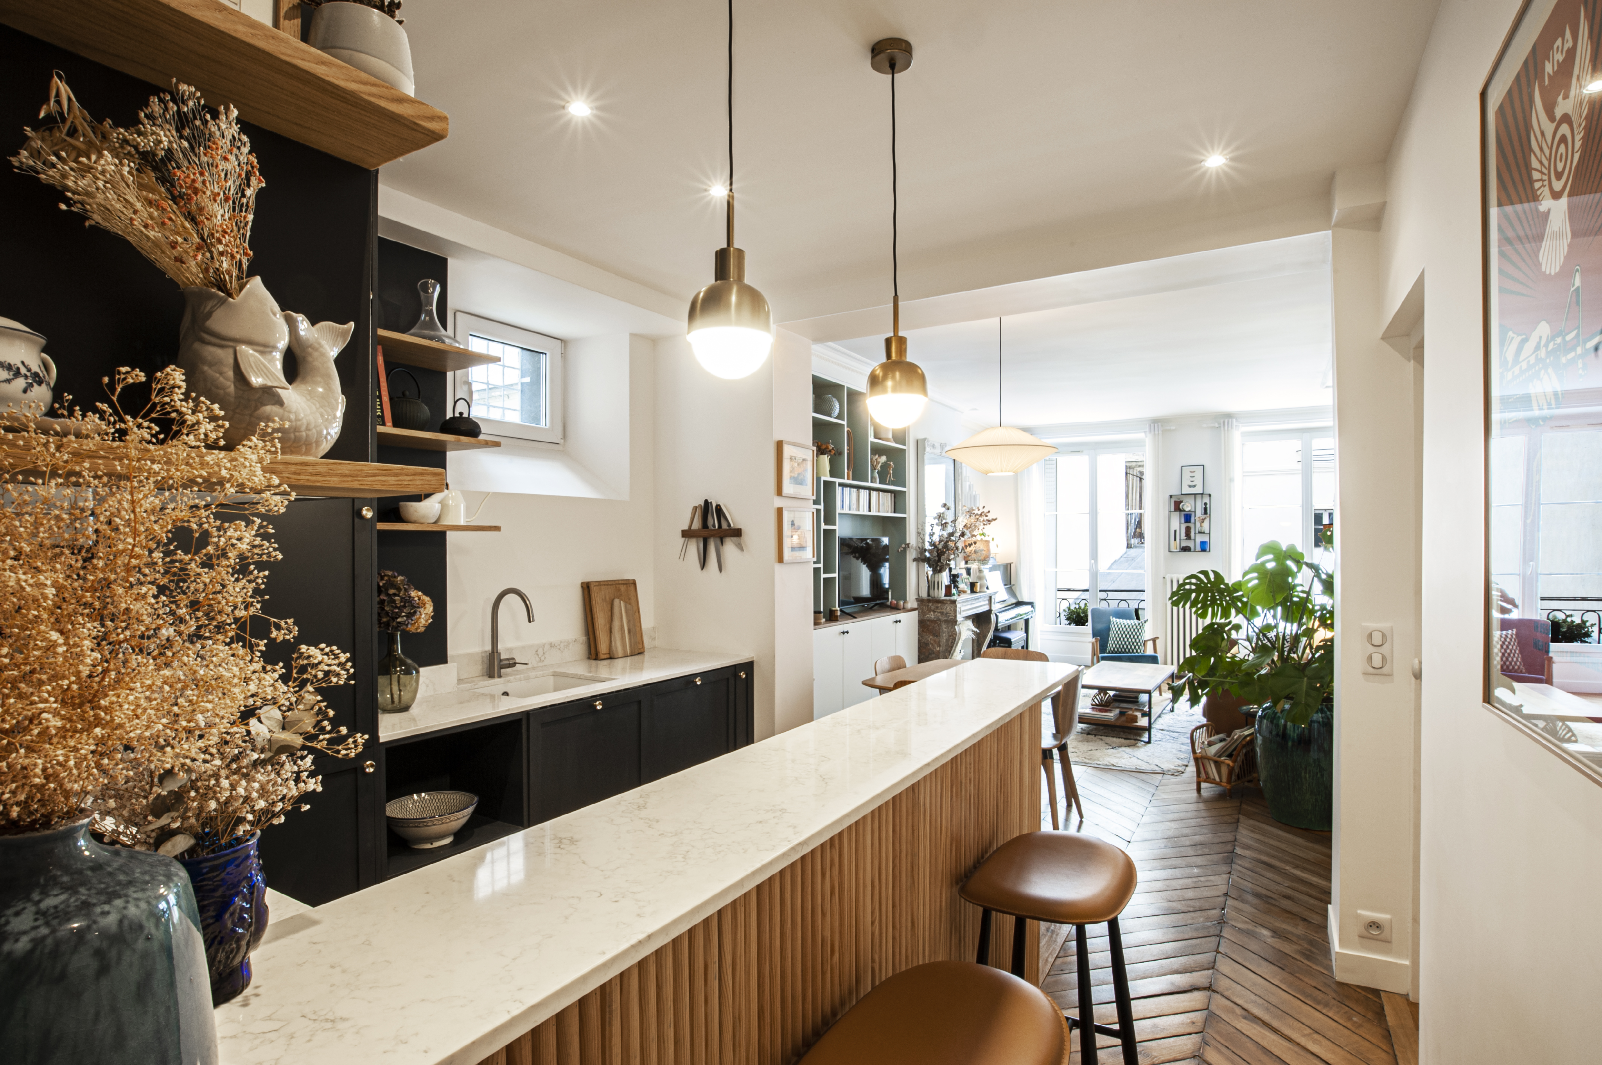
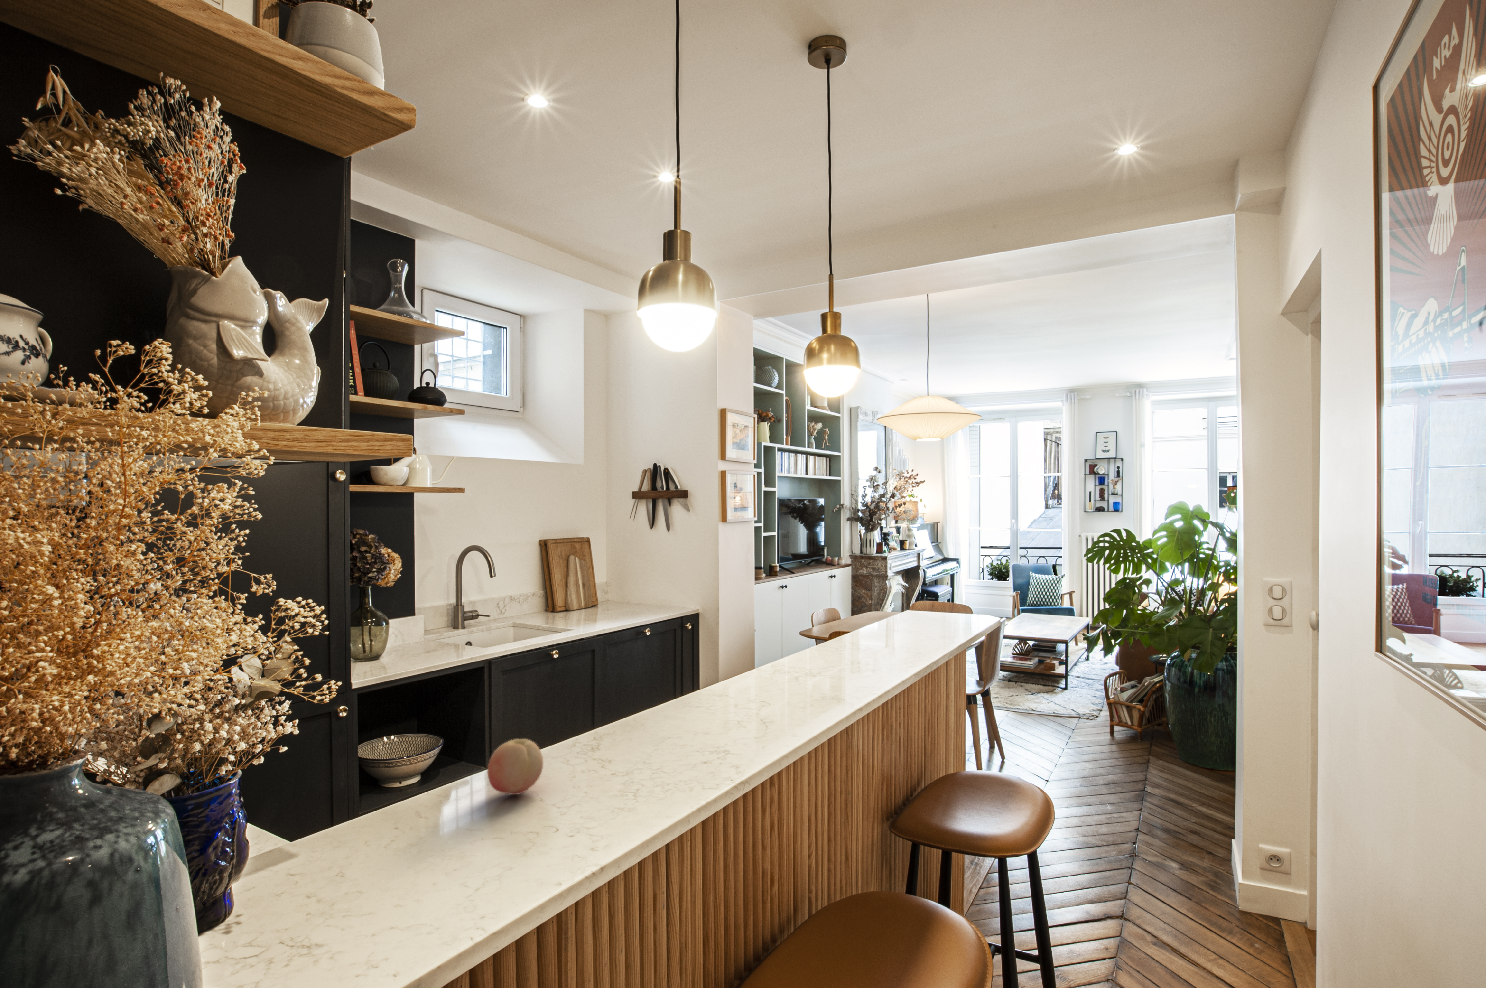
+ fruit (516, 767)
